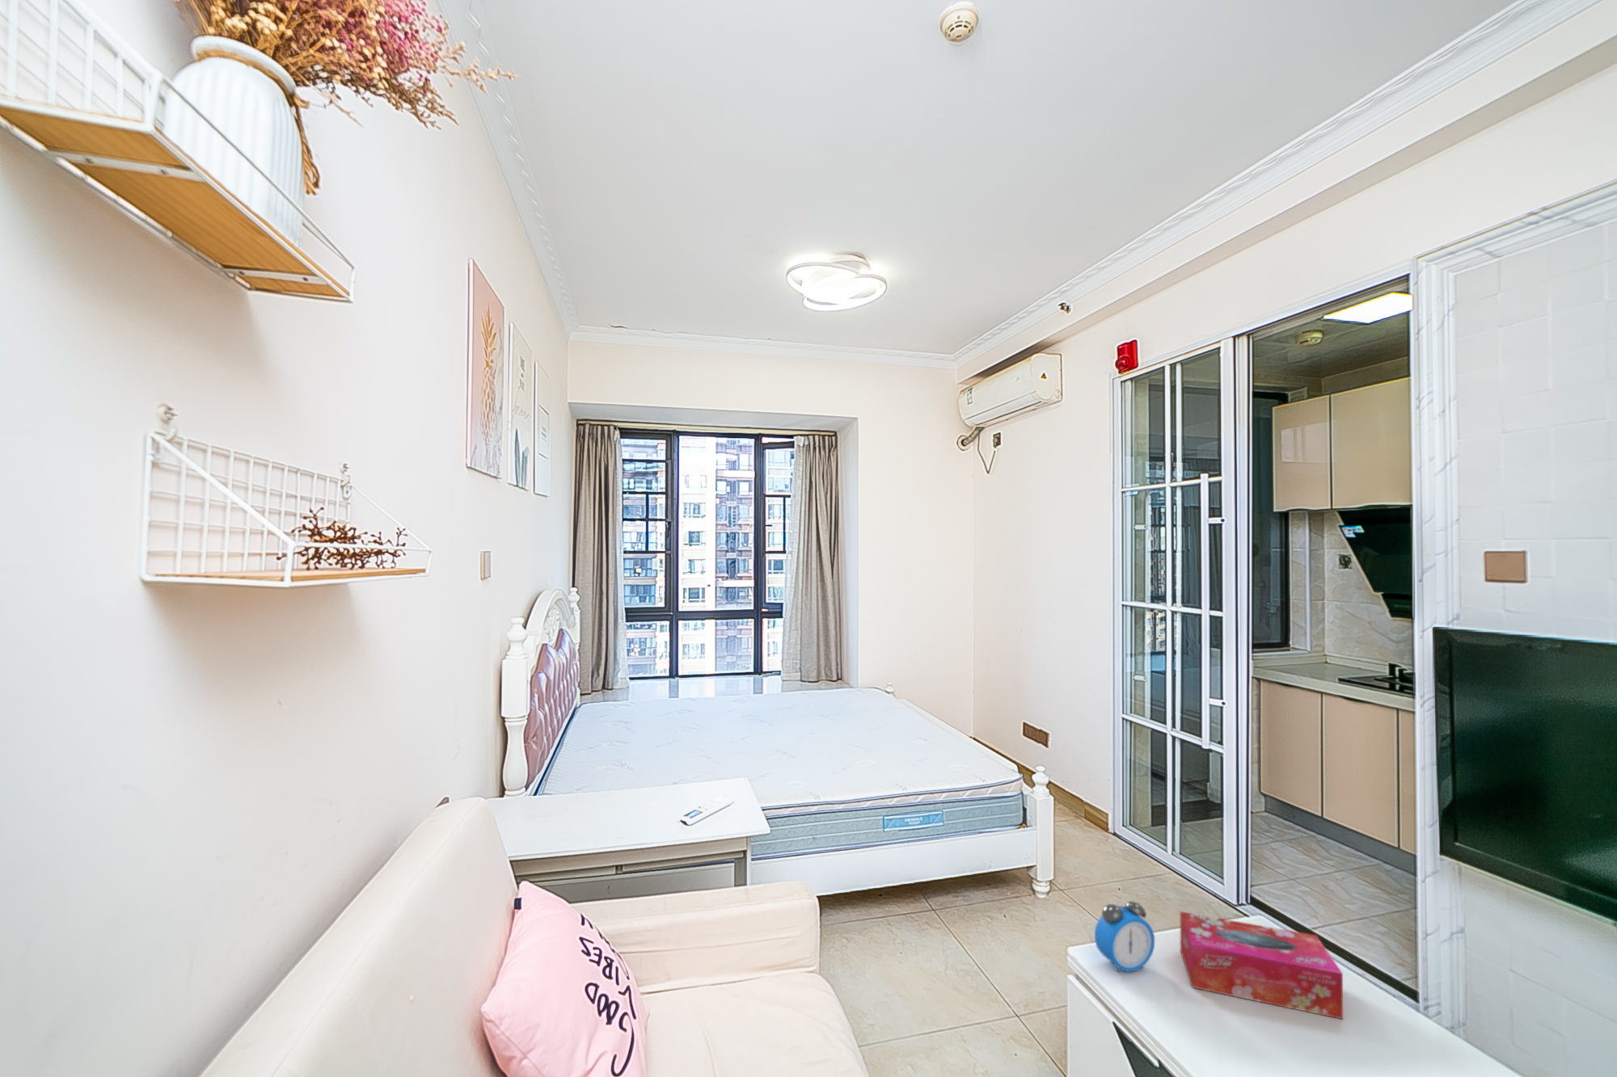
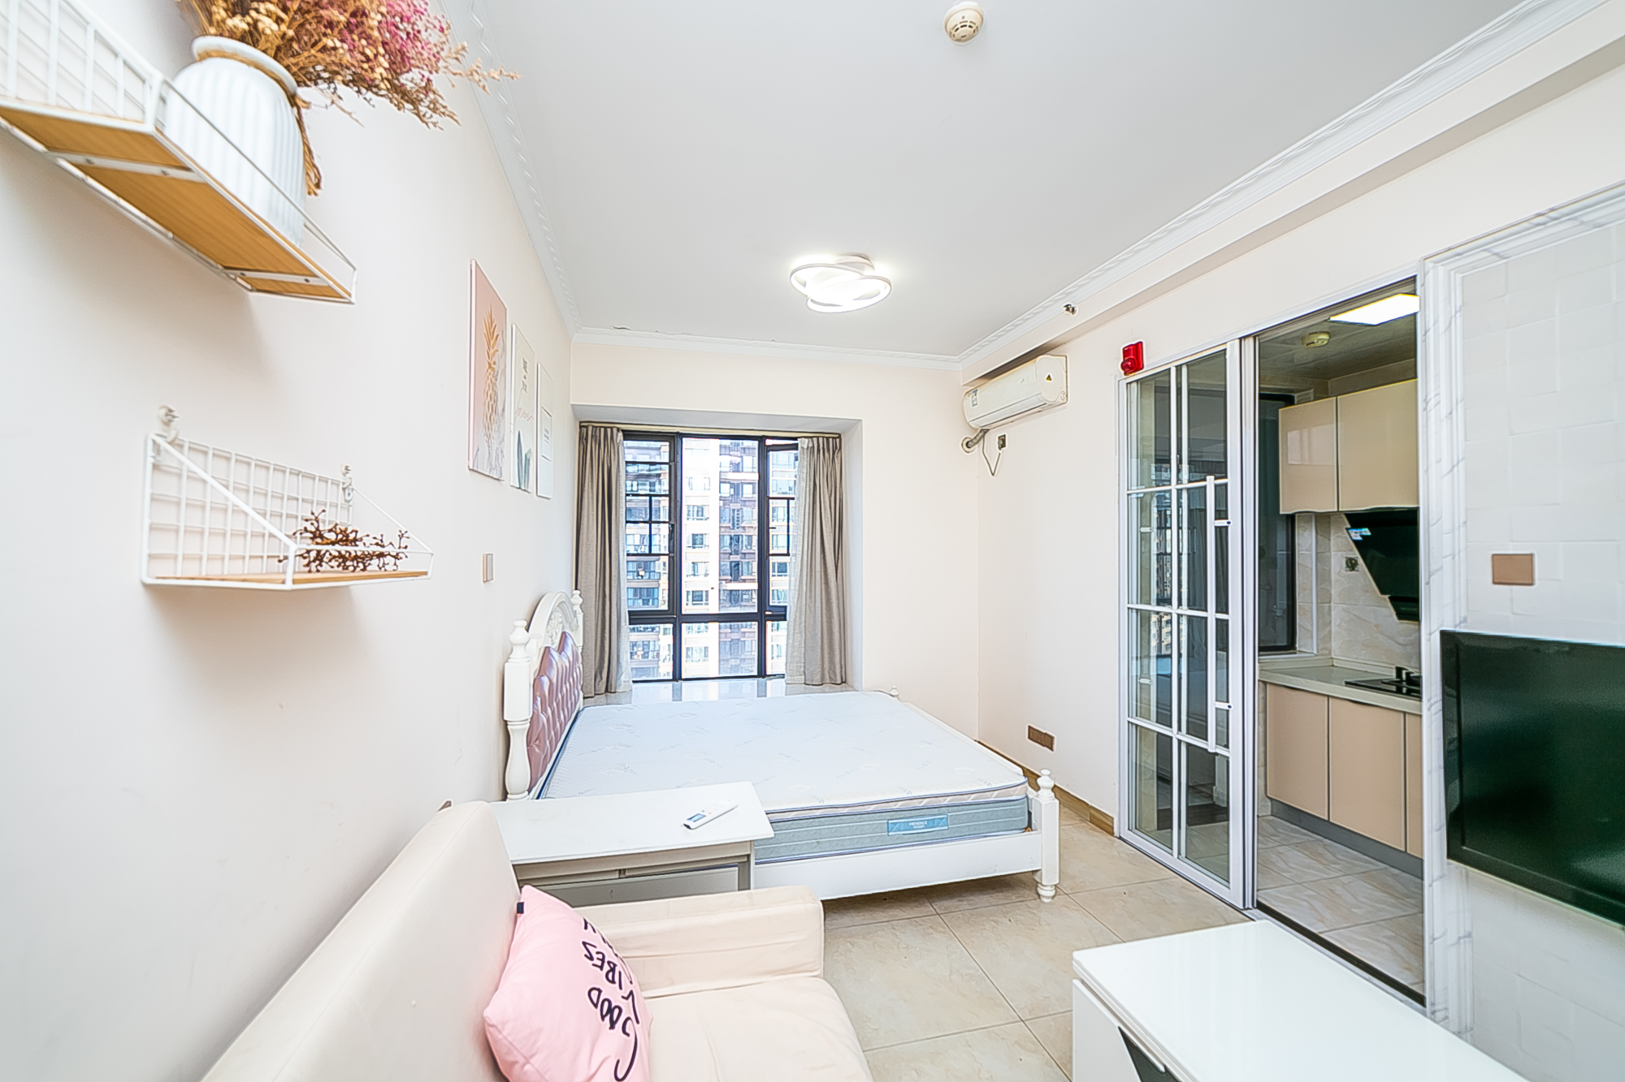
- tissue box (1255, 960)
- alarm clock (1124, 934)
